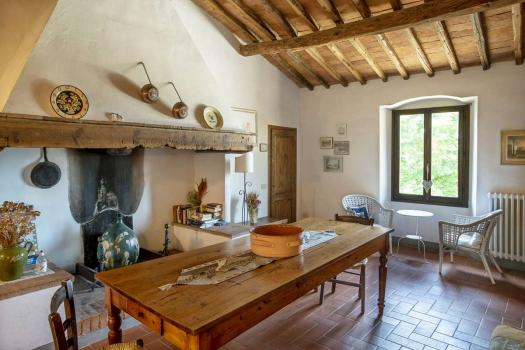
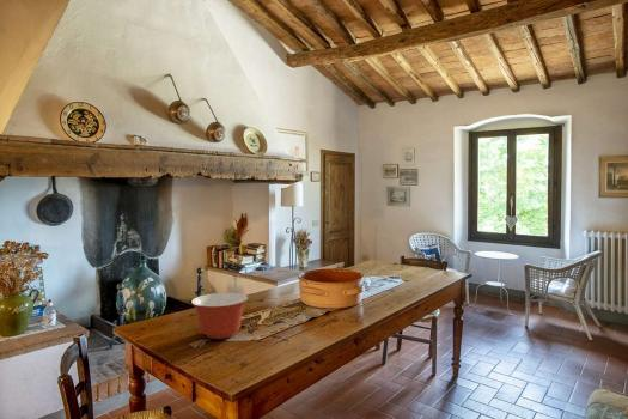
+ mixing bowl (220, 316)
